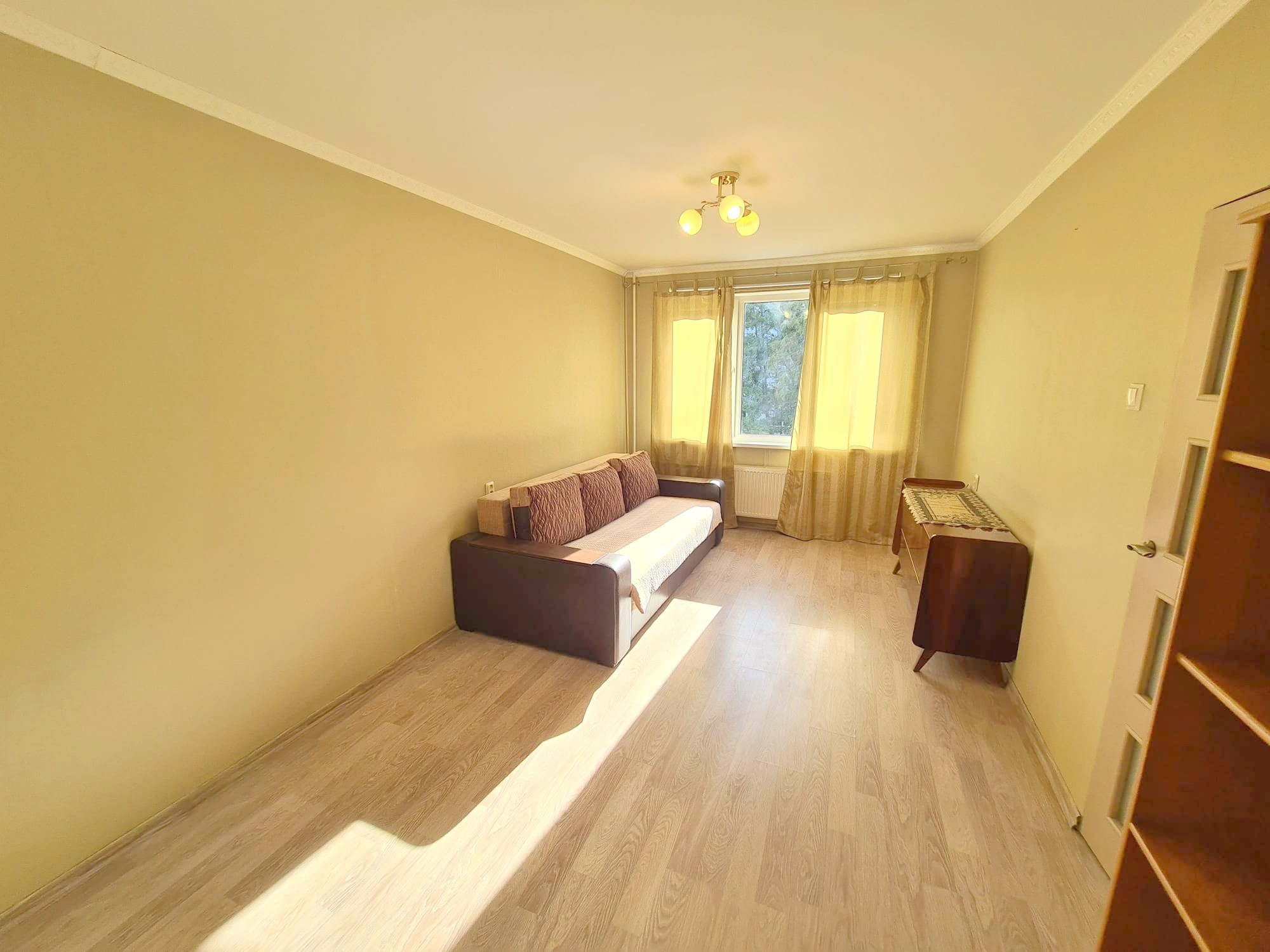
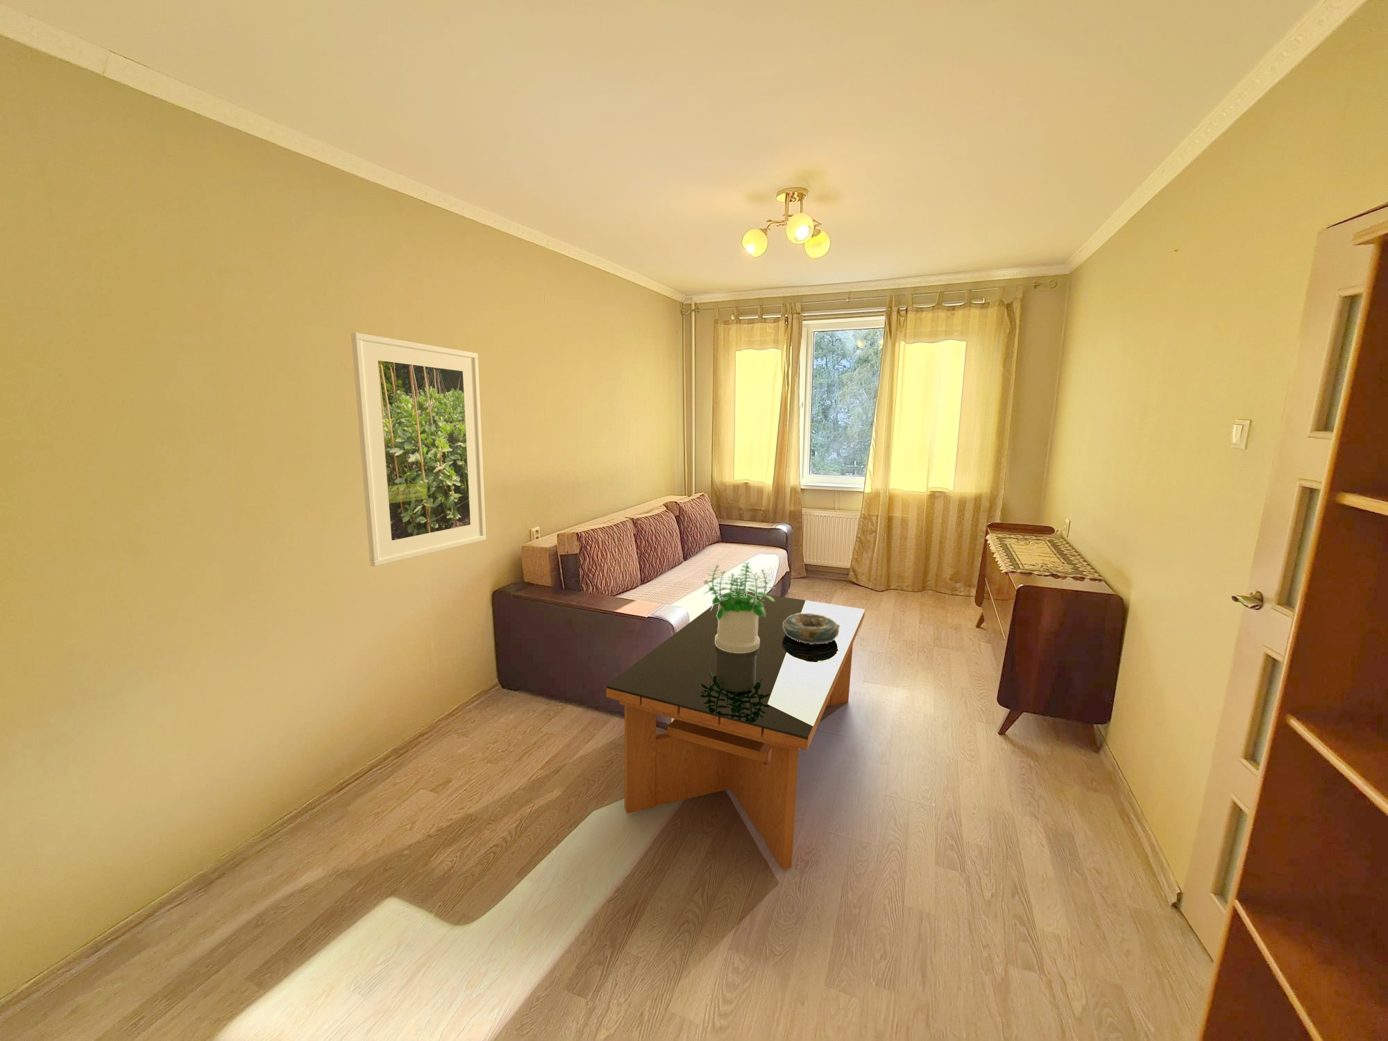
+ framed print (428, 452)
+ decorative bowl (811, 628)
+ coffee table (756, 694)
+ potted plant (739, 606)
